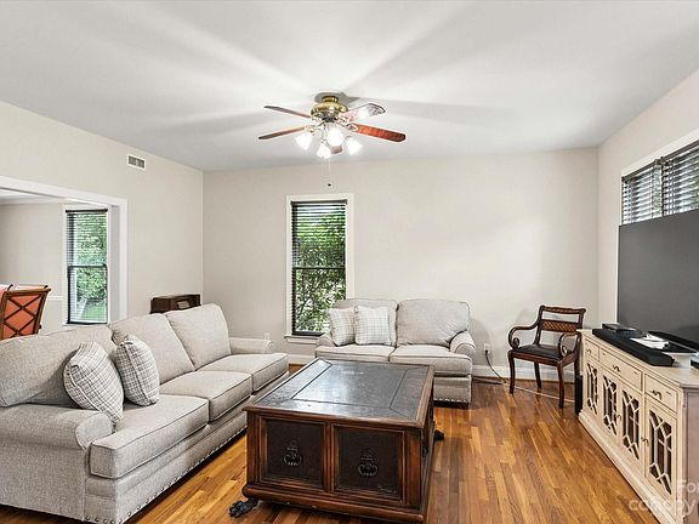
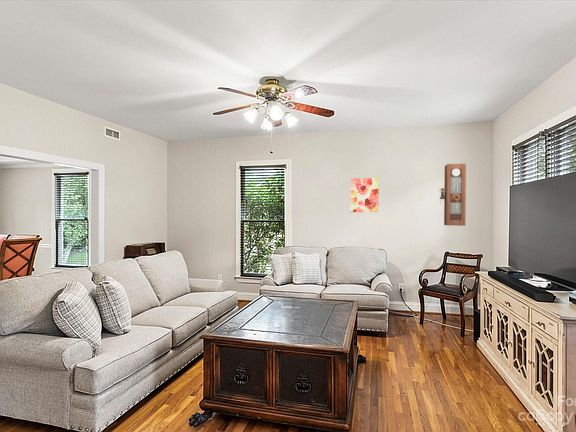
+ wall art (364, 195)
+ pendulum clock (452, 194)
